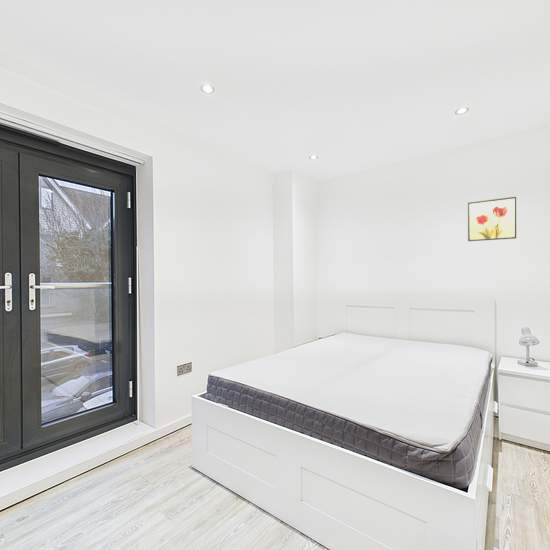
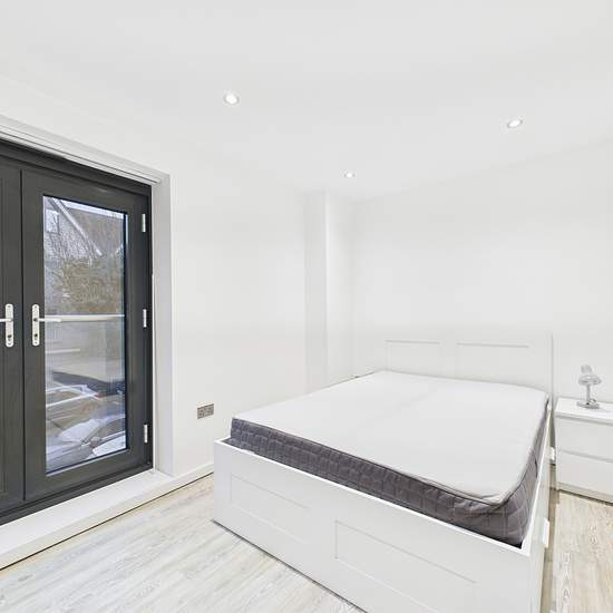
- wall art (491, 220)
